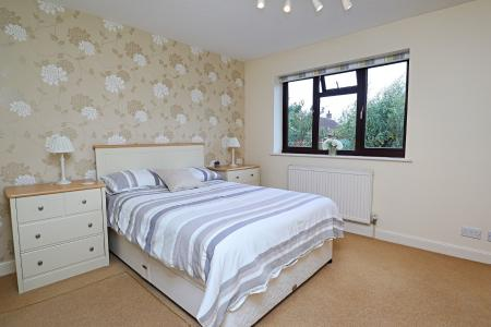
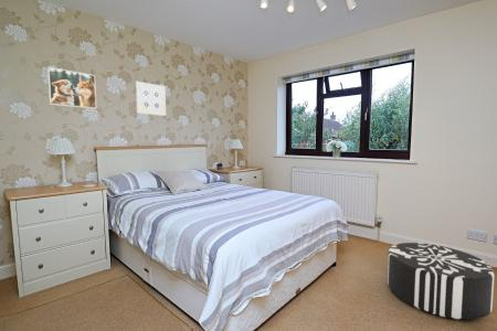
+ wall art (151, 98)
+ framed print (73, 88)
+ pouf (435, 276)
